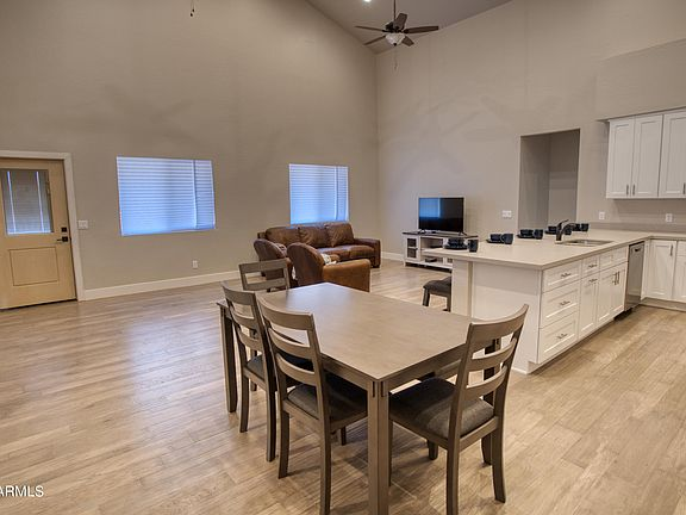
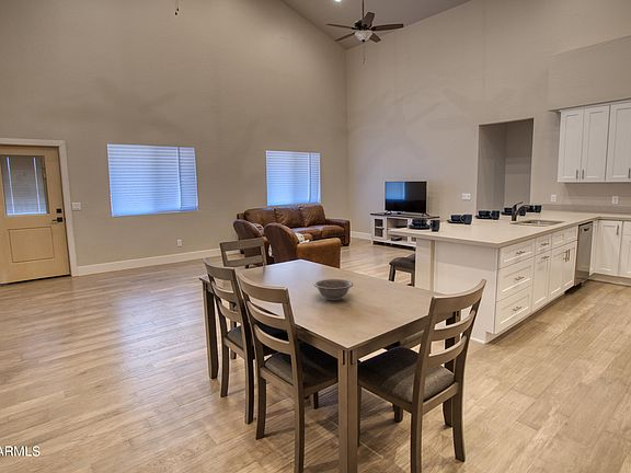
+ decorative bowl (333, 290)
